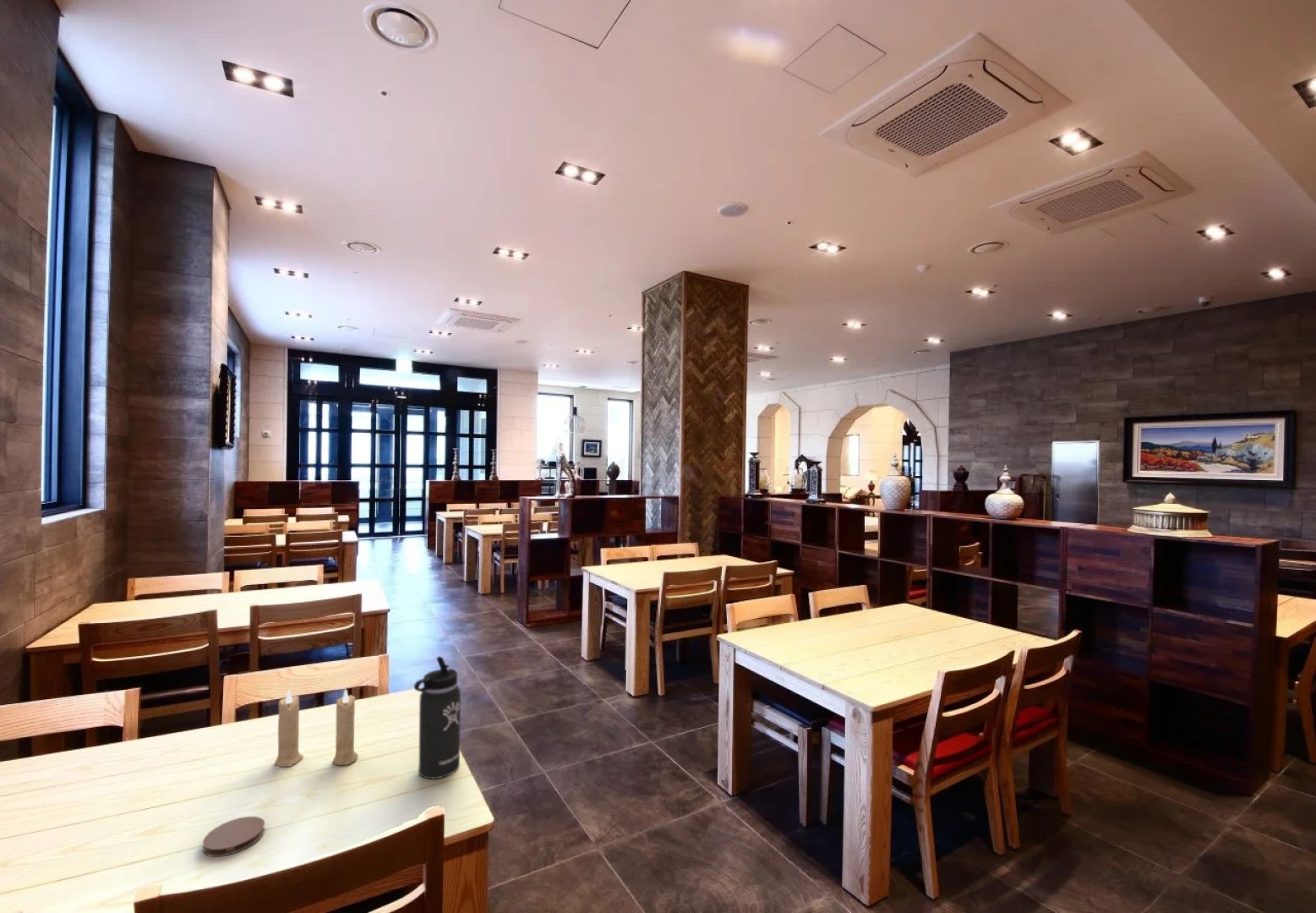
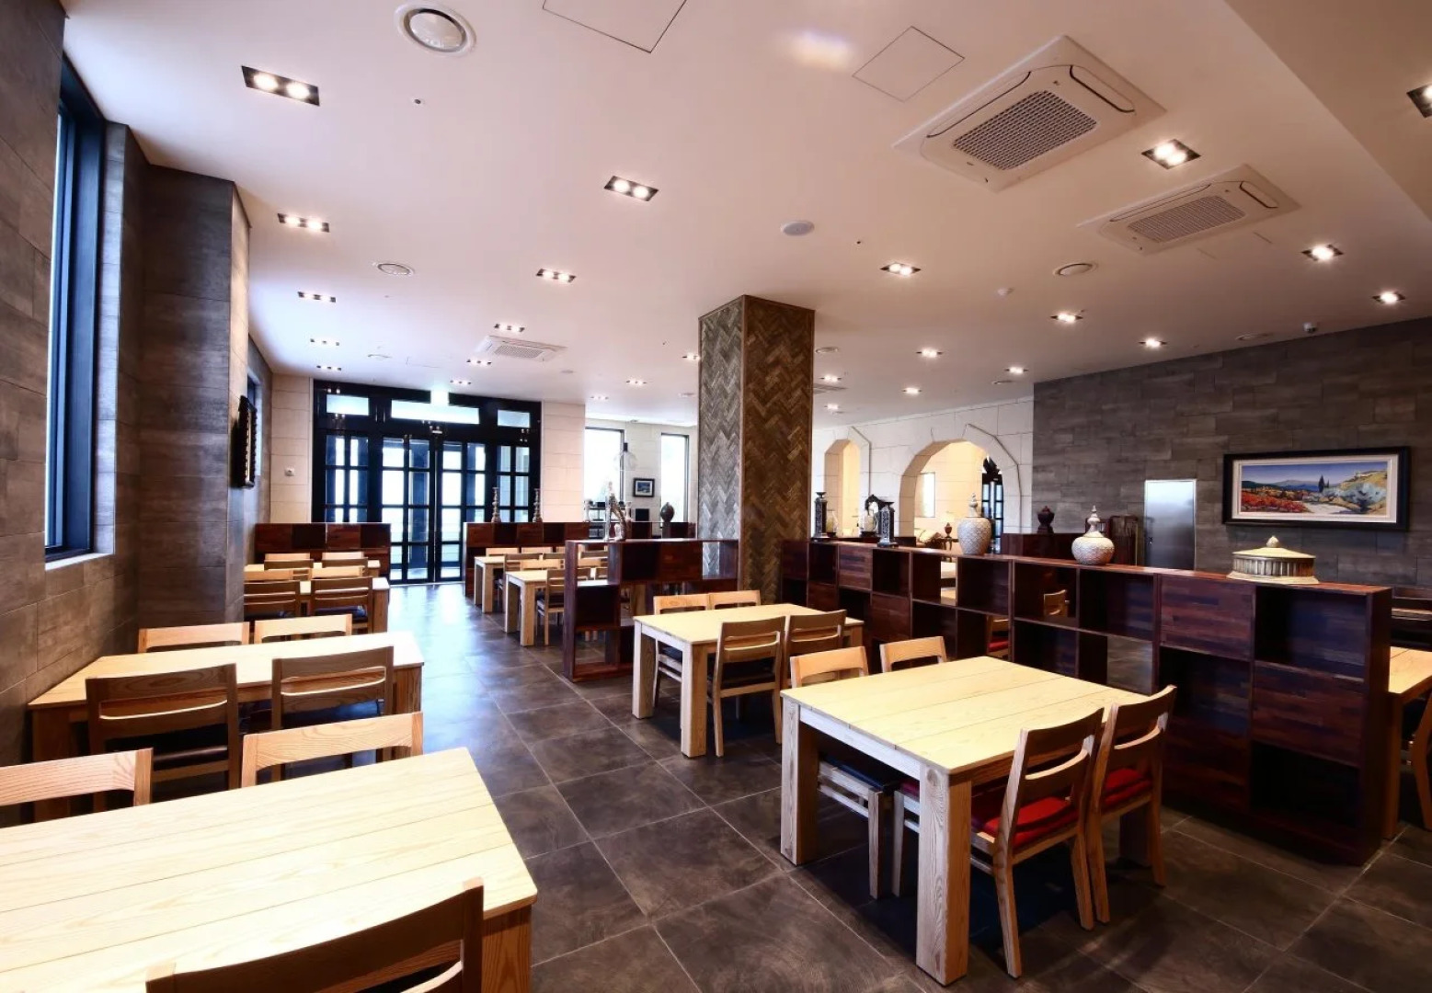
- thermos bottle (436, 713)
- candle (298, 724)
- coaster (234, 835)
